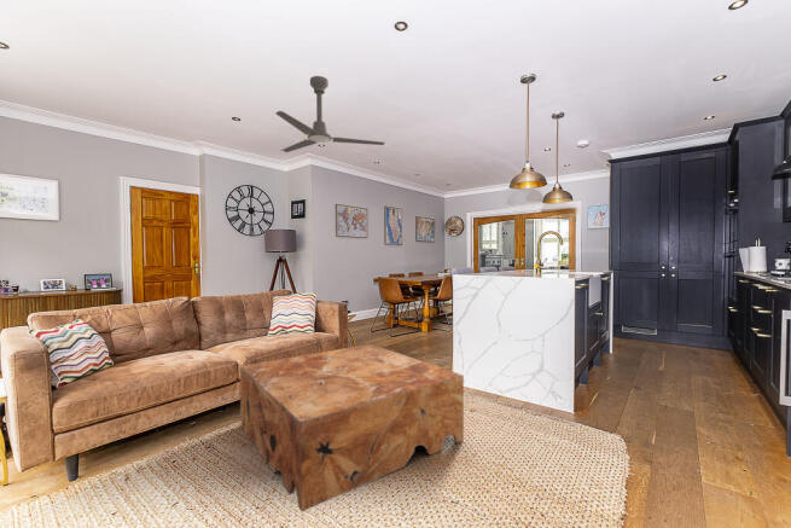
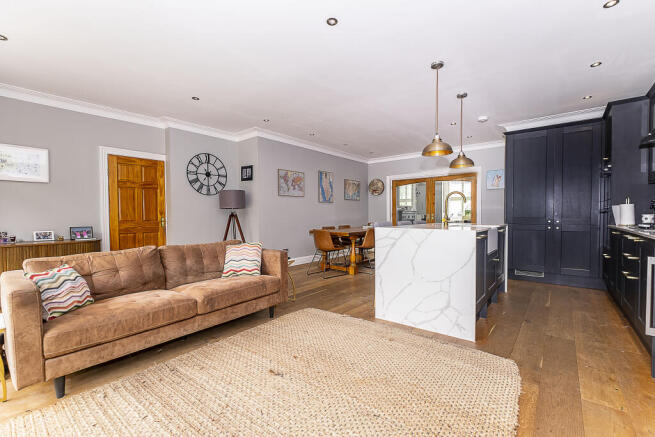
- ceiling fan (321, 110)
- coffee table (347, 401)
